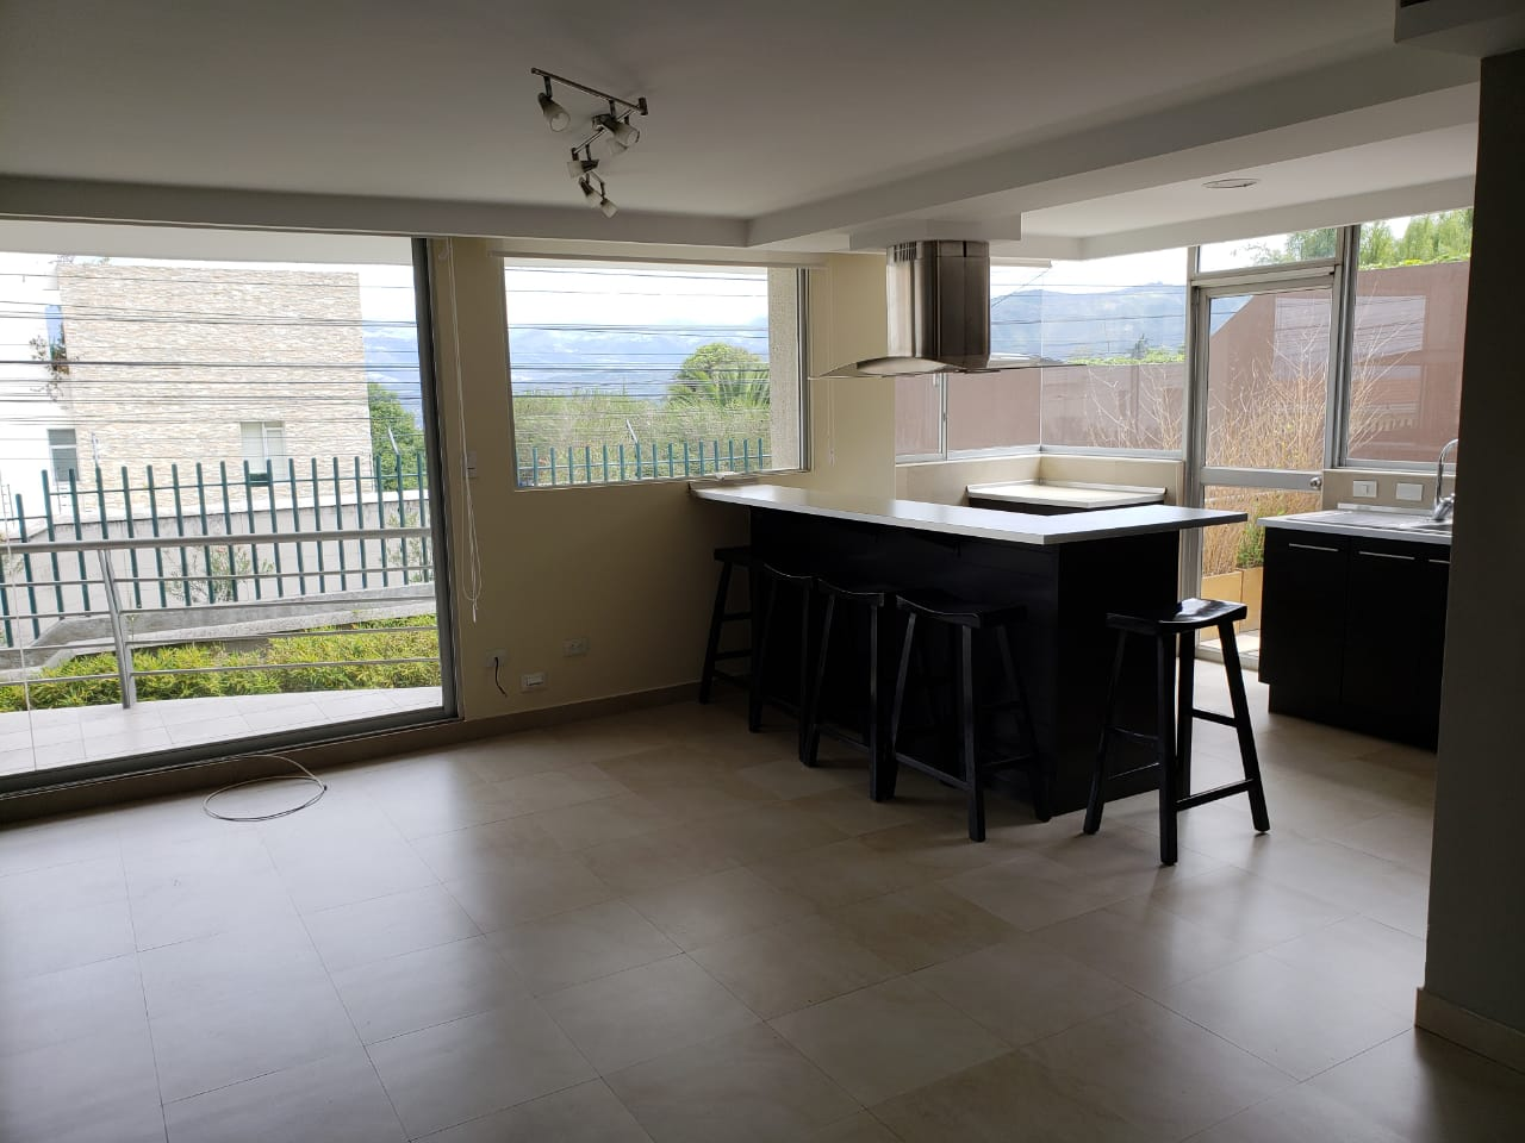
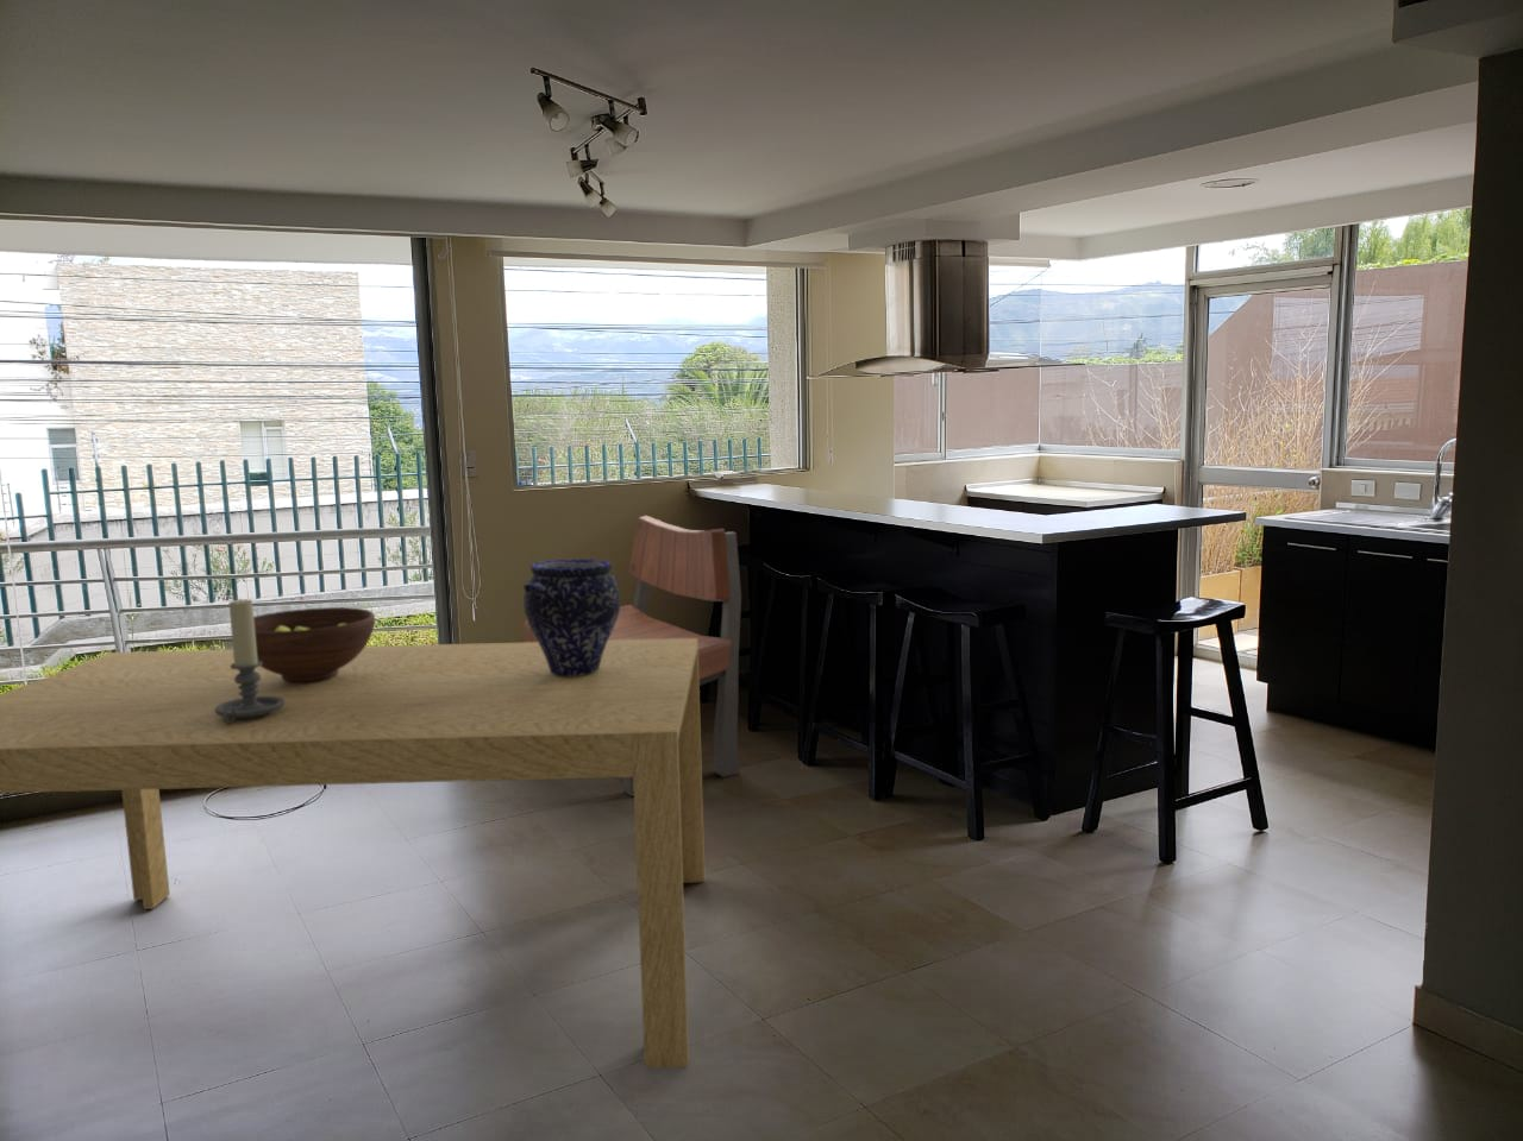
+ vase (573, 616)
+ fruit bowl (307, 647)
+ candle holder (241, 657)
+ bench (633, 639)
+ dining table (357, 784)
